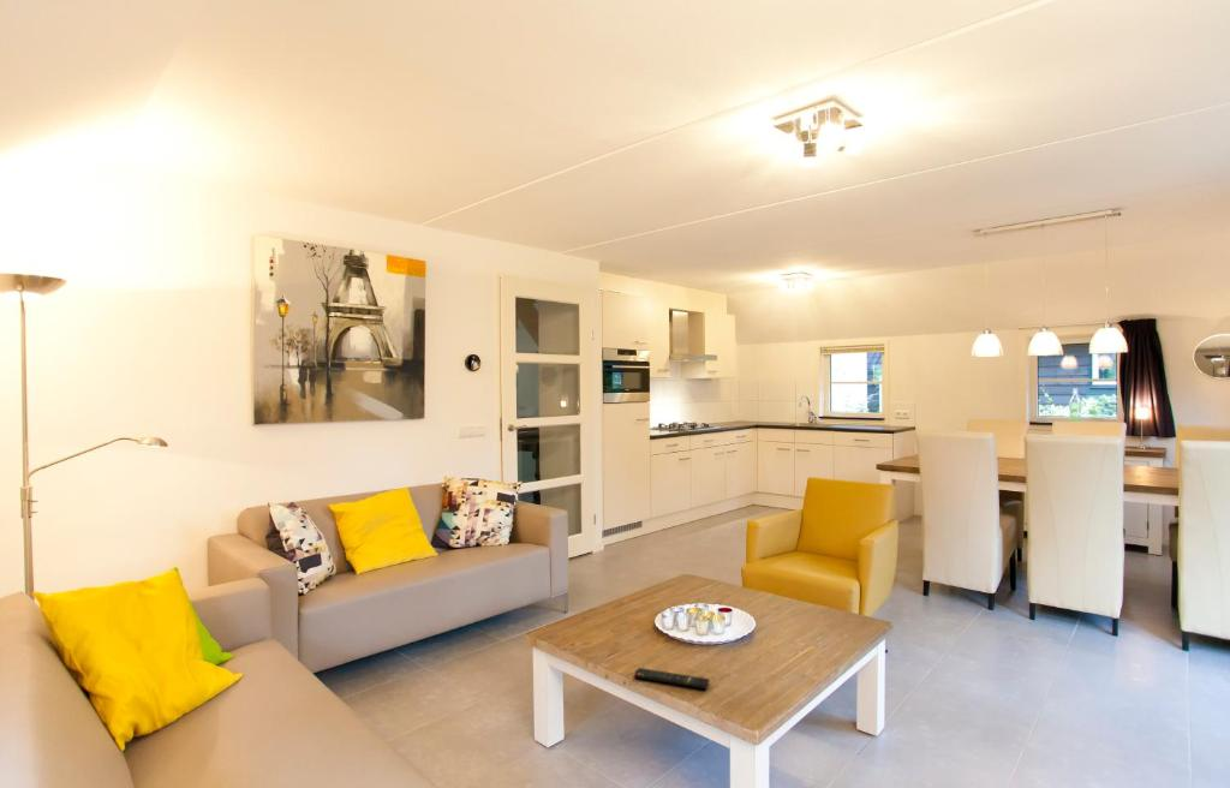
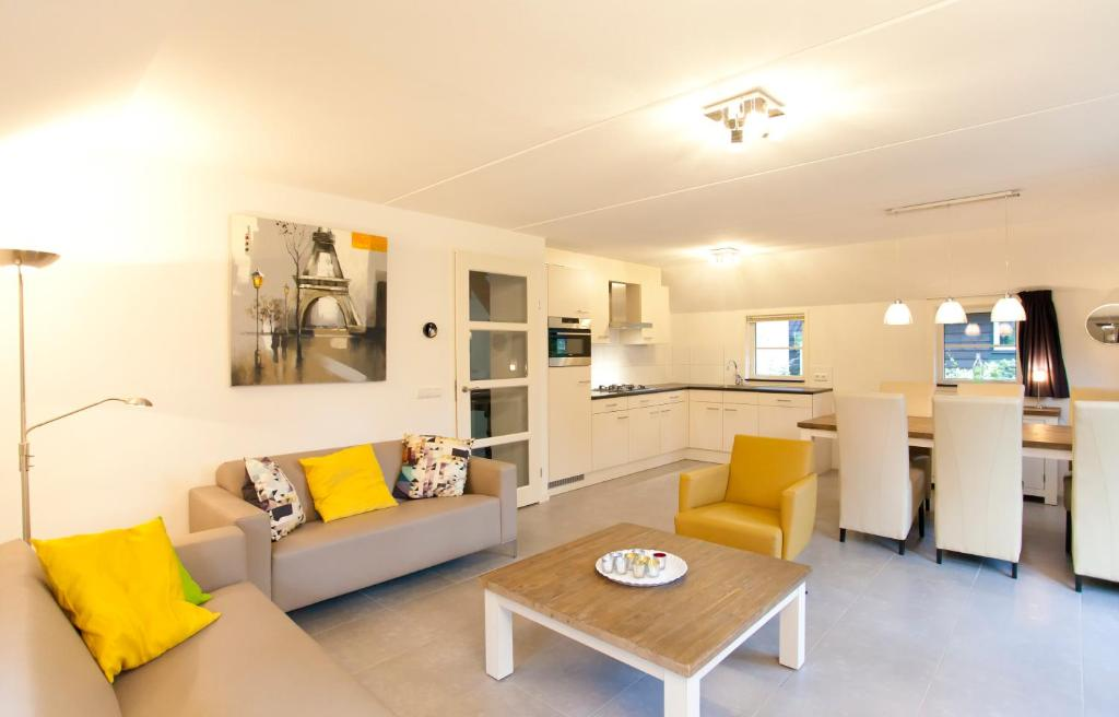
- remote control (670, 679)
